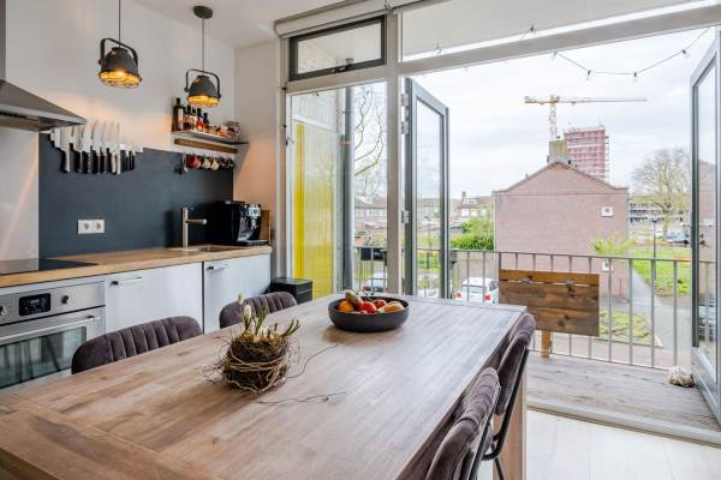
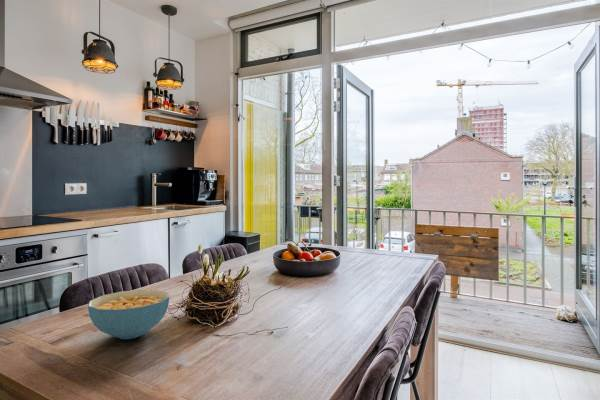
+ cereal bowl (130, 316)
